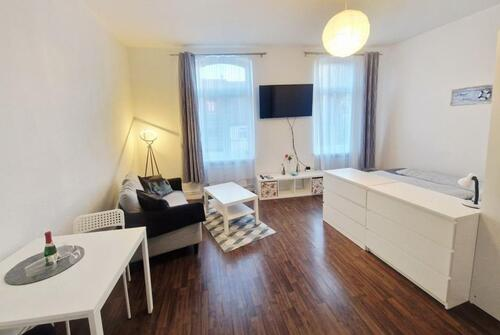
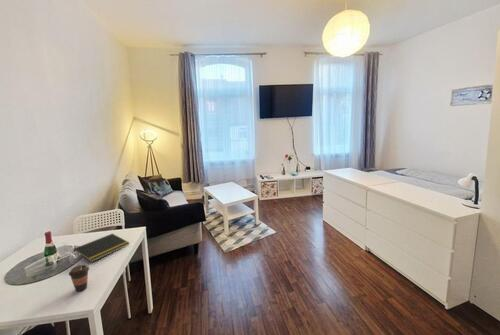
+ notepad (103, 246)
+ coffee cup (80, 278)
